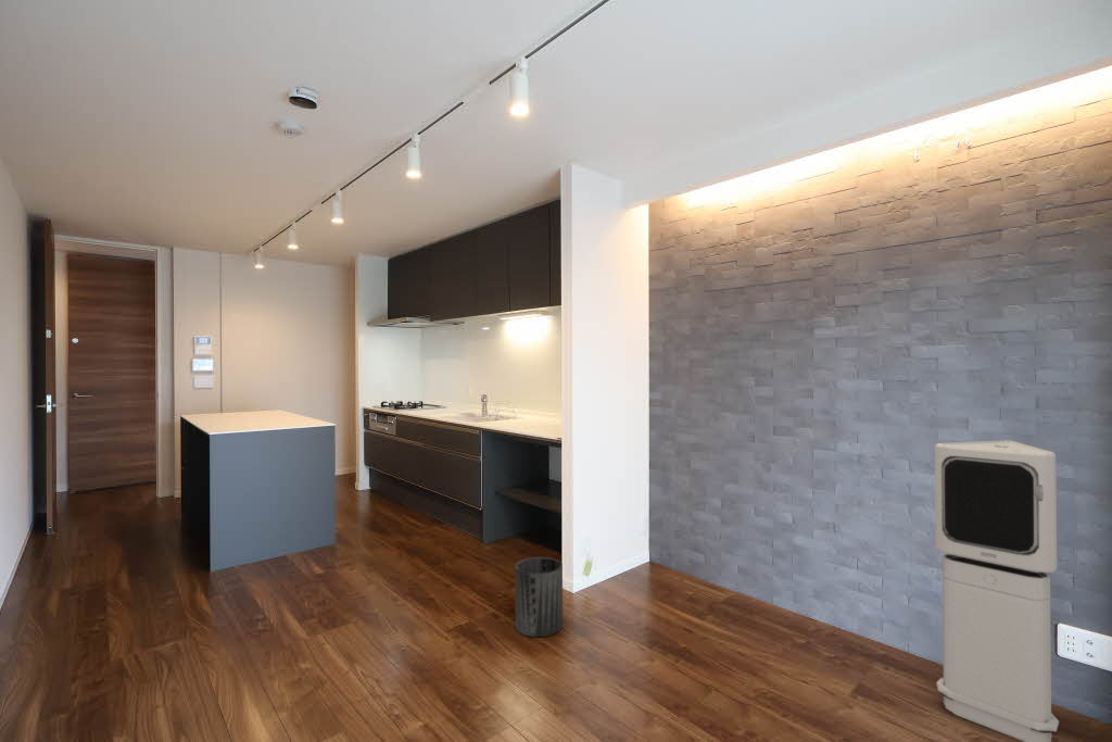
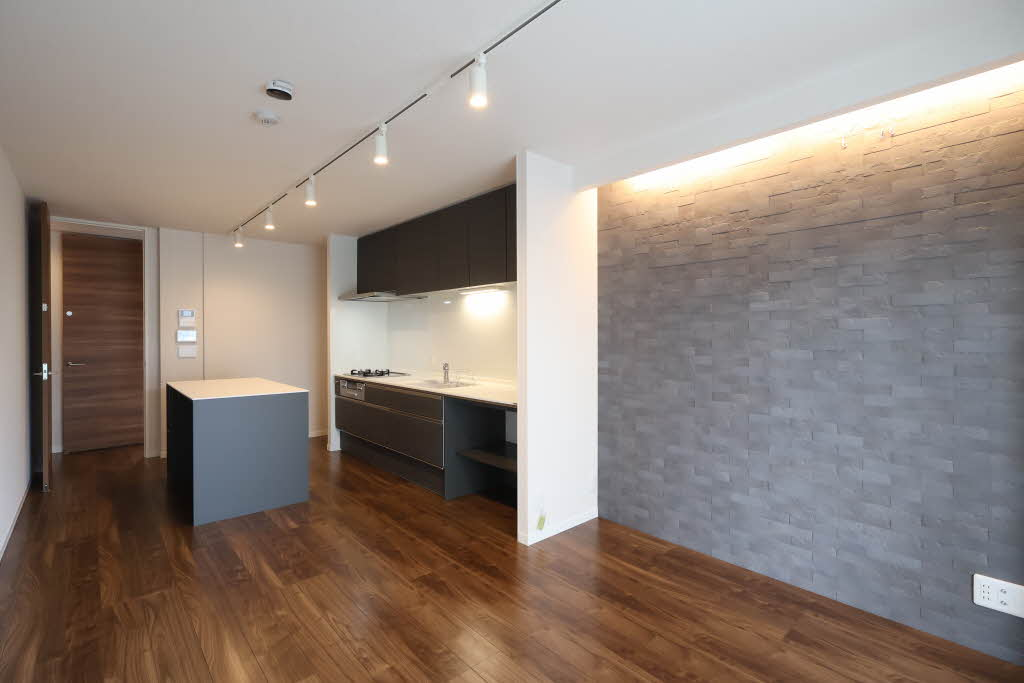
- trash can (539, 595)
- air purifier (999, 577)
